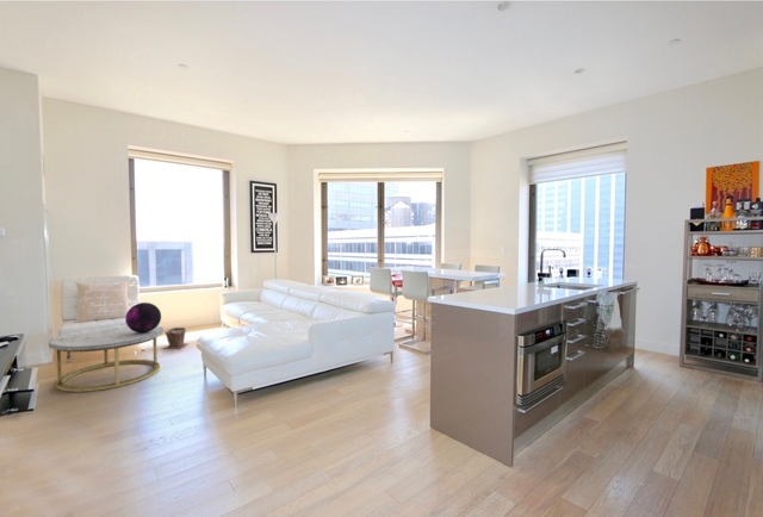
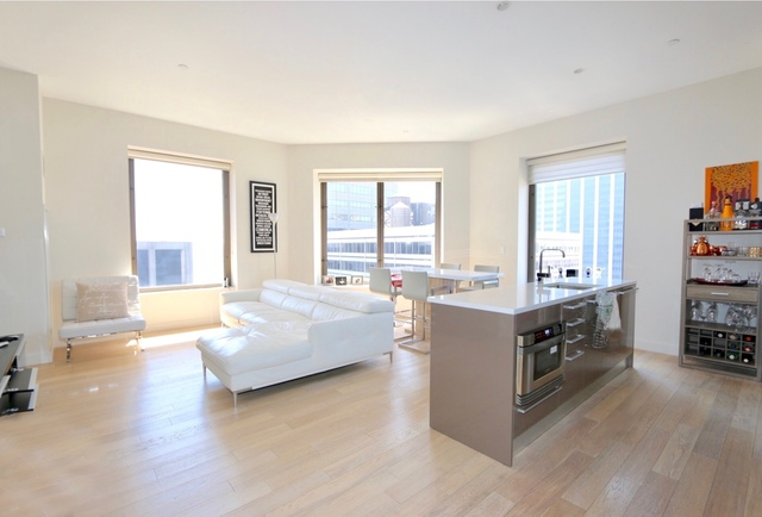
- coffee table (106, 354)
- decorative orb (143, 317)
- plant pot (175, 337)
